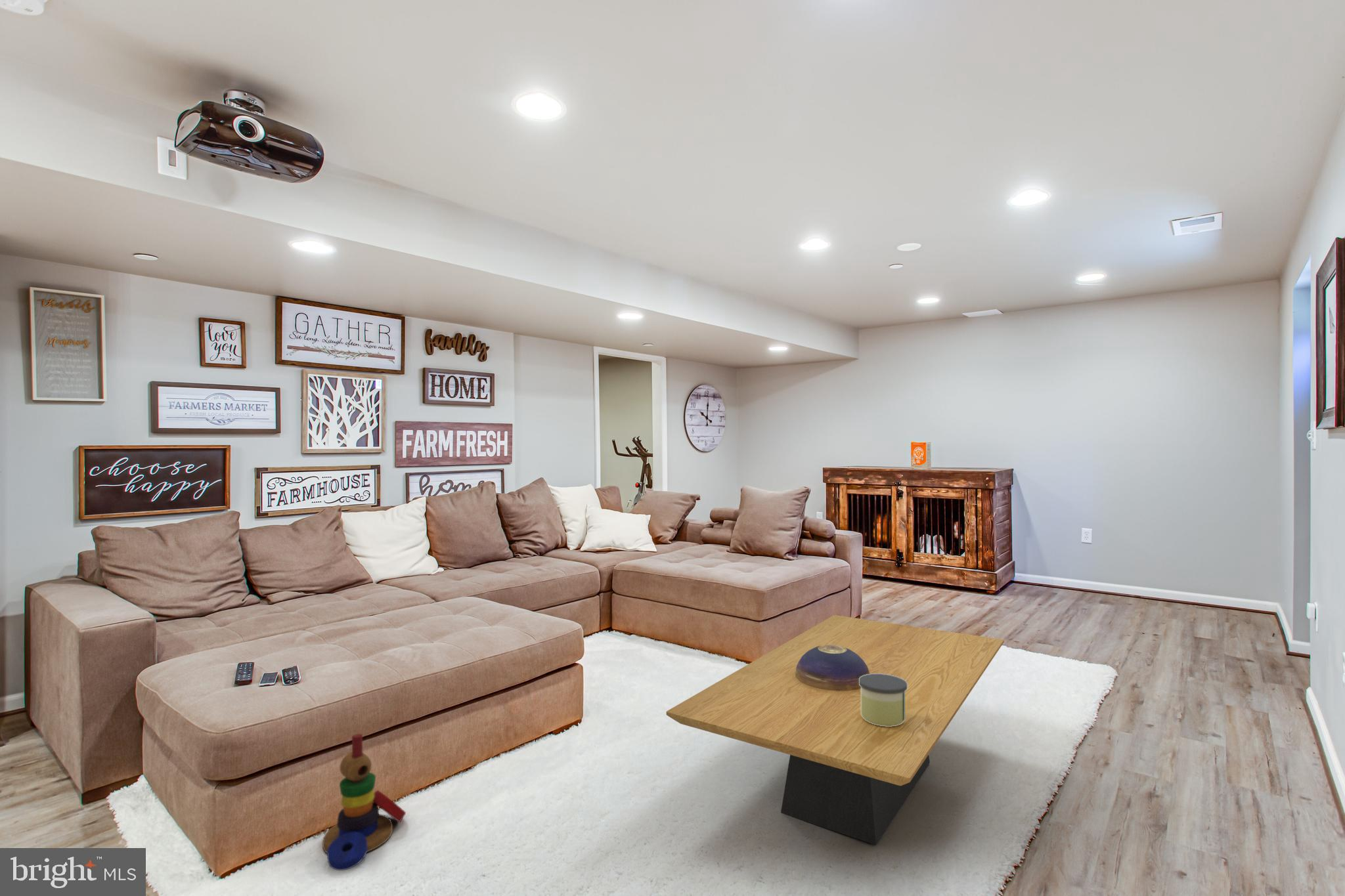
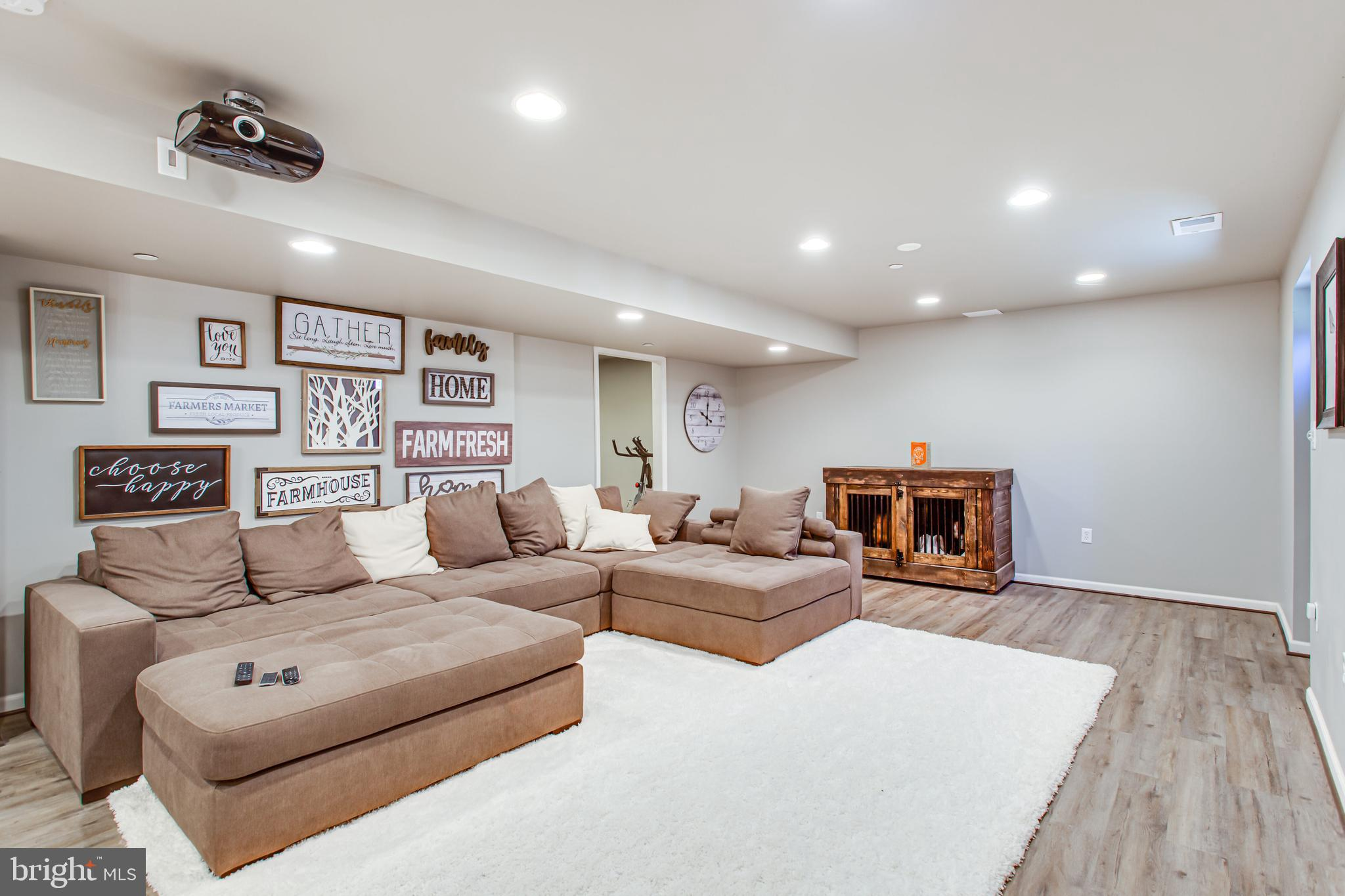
- candle (883, 699)
- coffee table (860, 728)
- stacking toy (364, 788)
- decorative bowl (832, 661)
